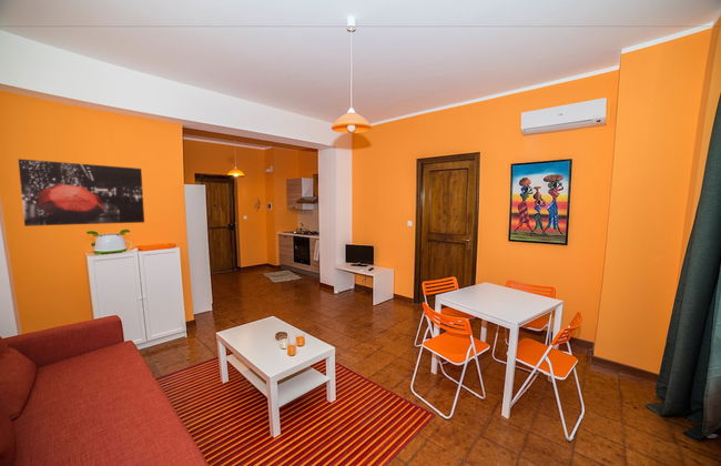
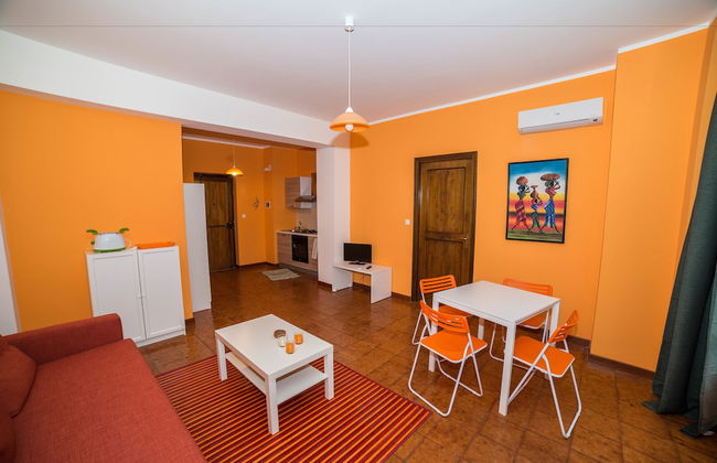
- wall art (88, 194)
